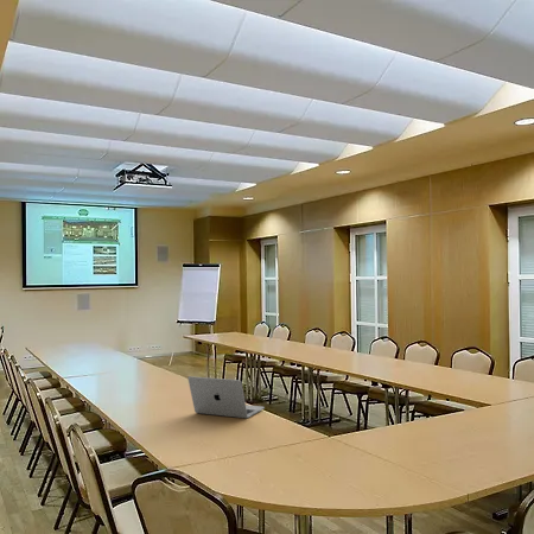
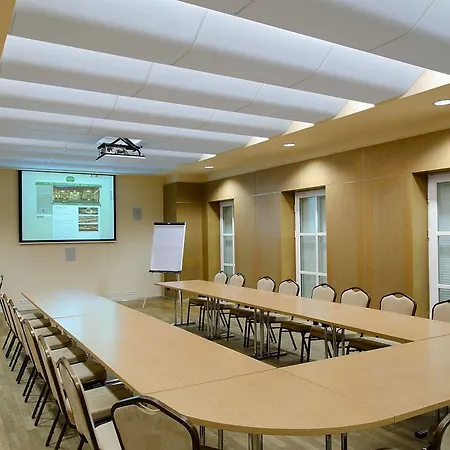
- laptop (227, 393)
